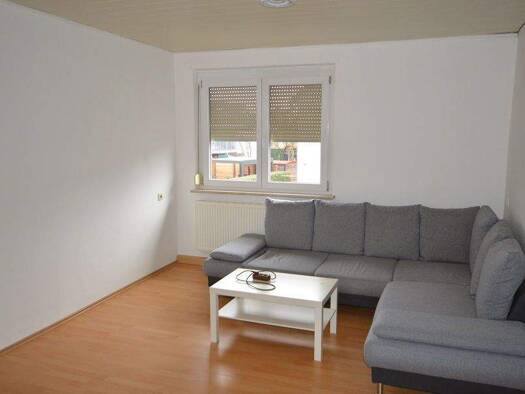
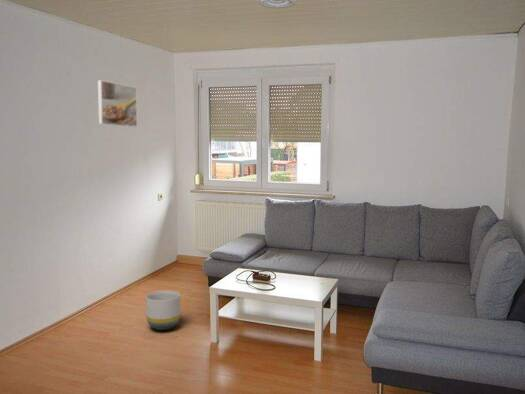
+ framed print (118, 105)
+ planter (163, 311)
